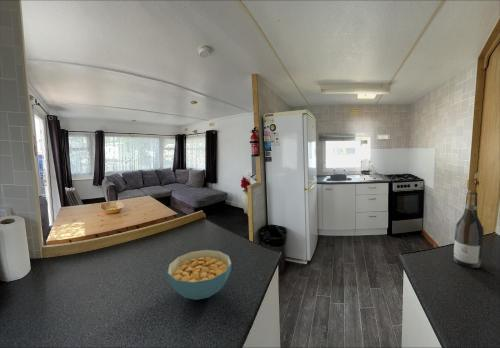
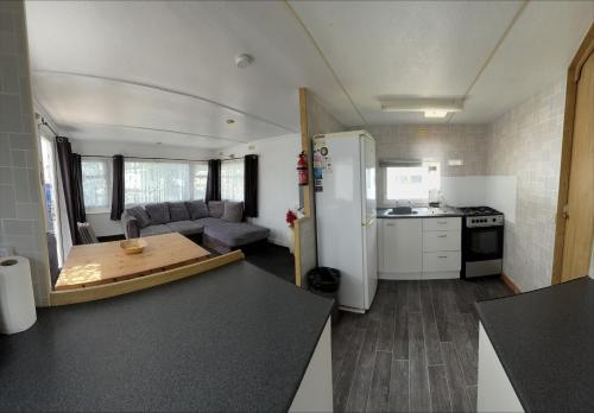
- wine bottle (469, 227)
- cereal bowl (200, 278)
